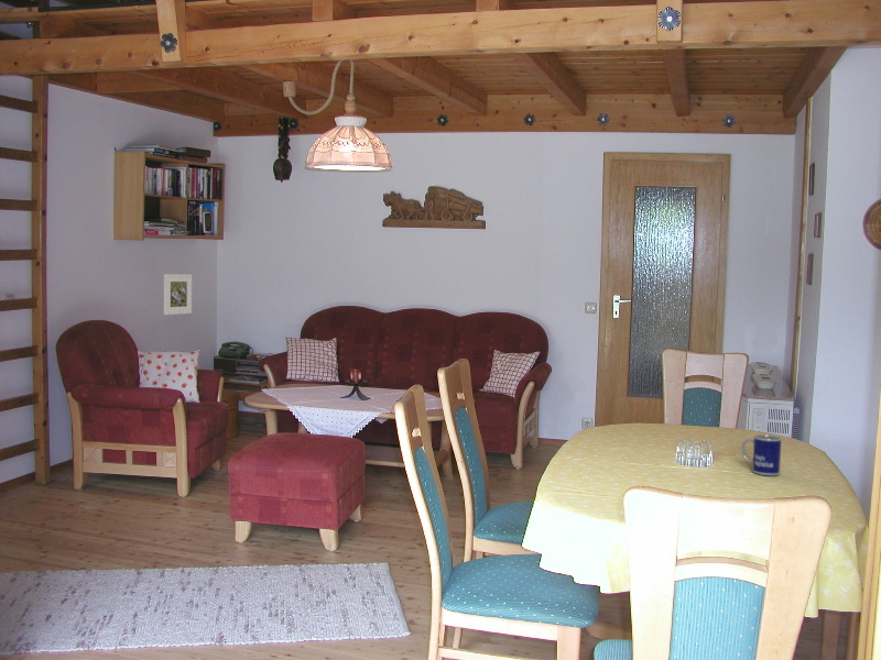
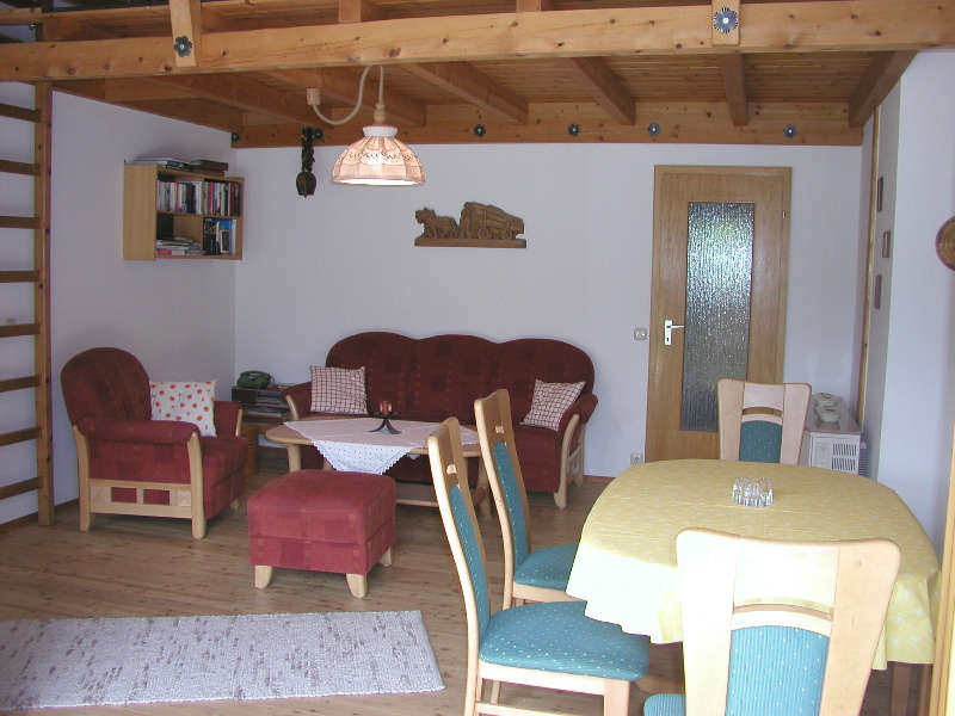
- mug (760, 453)
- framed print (177, 294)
